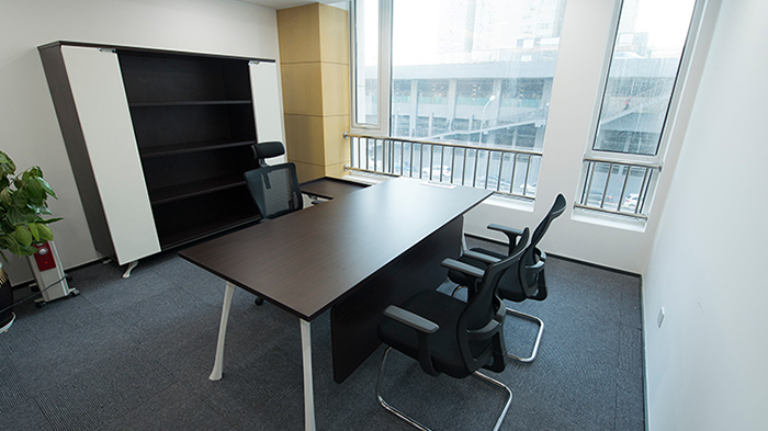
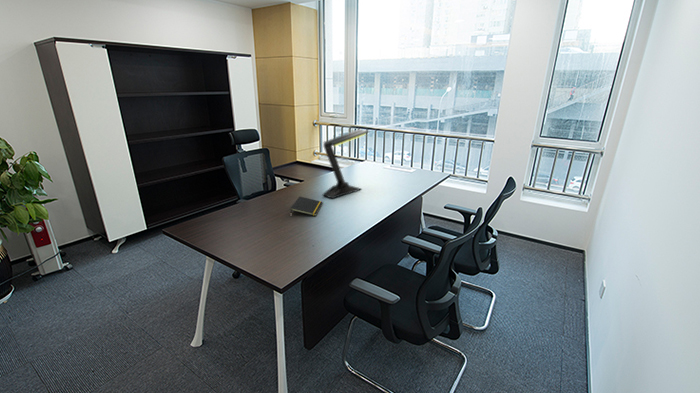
+ desk lamp (338, 164)
+ notepad (307, 205)
